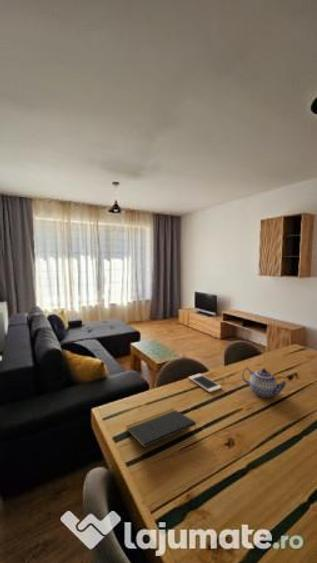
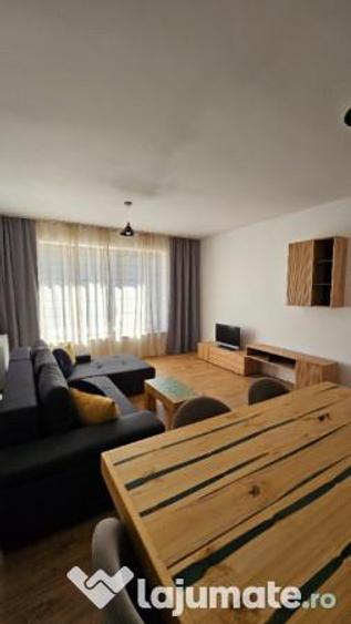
- notepad (160, 425)
- teapot (262, 380)
- cell phone (204, 382)
